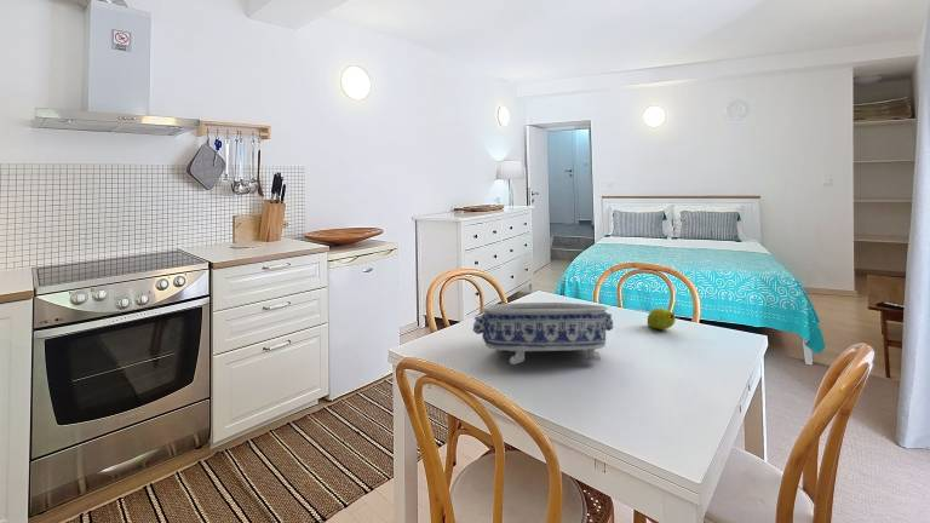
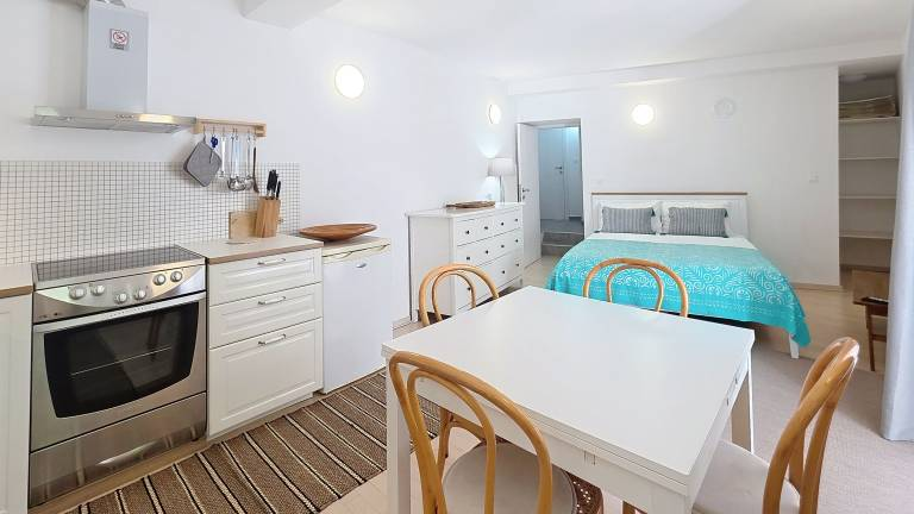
- decorative bowl (544, 329)
- fruit (659, 317)
